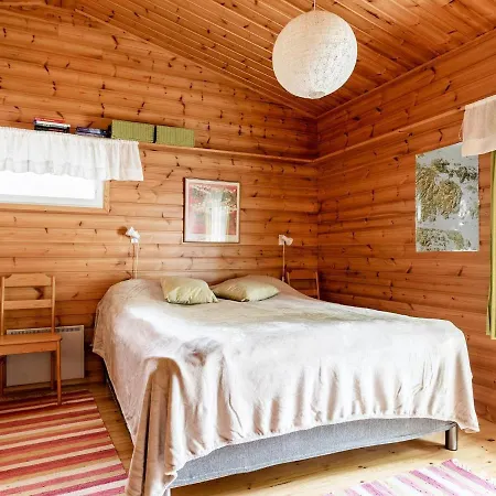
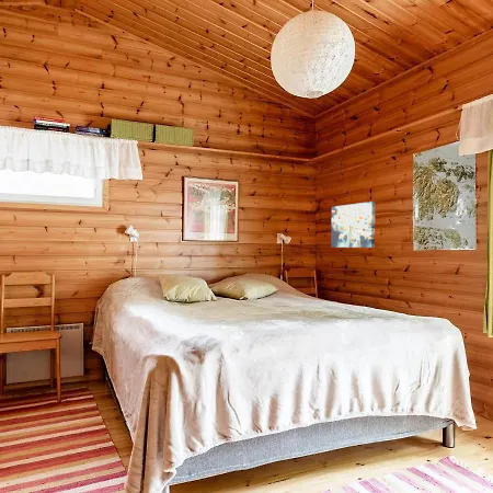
+ wall art (352, 226)
